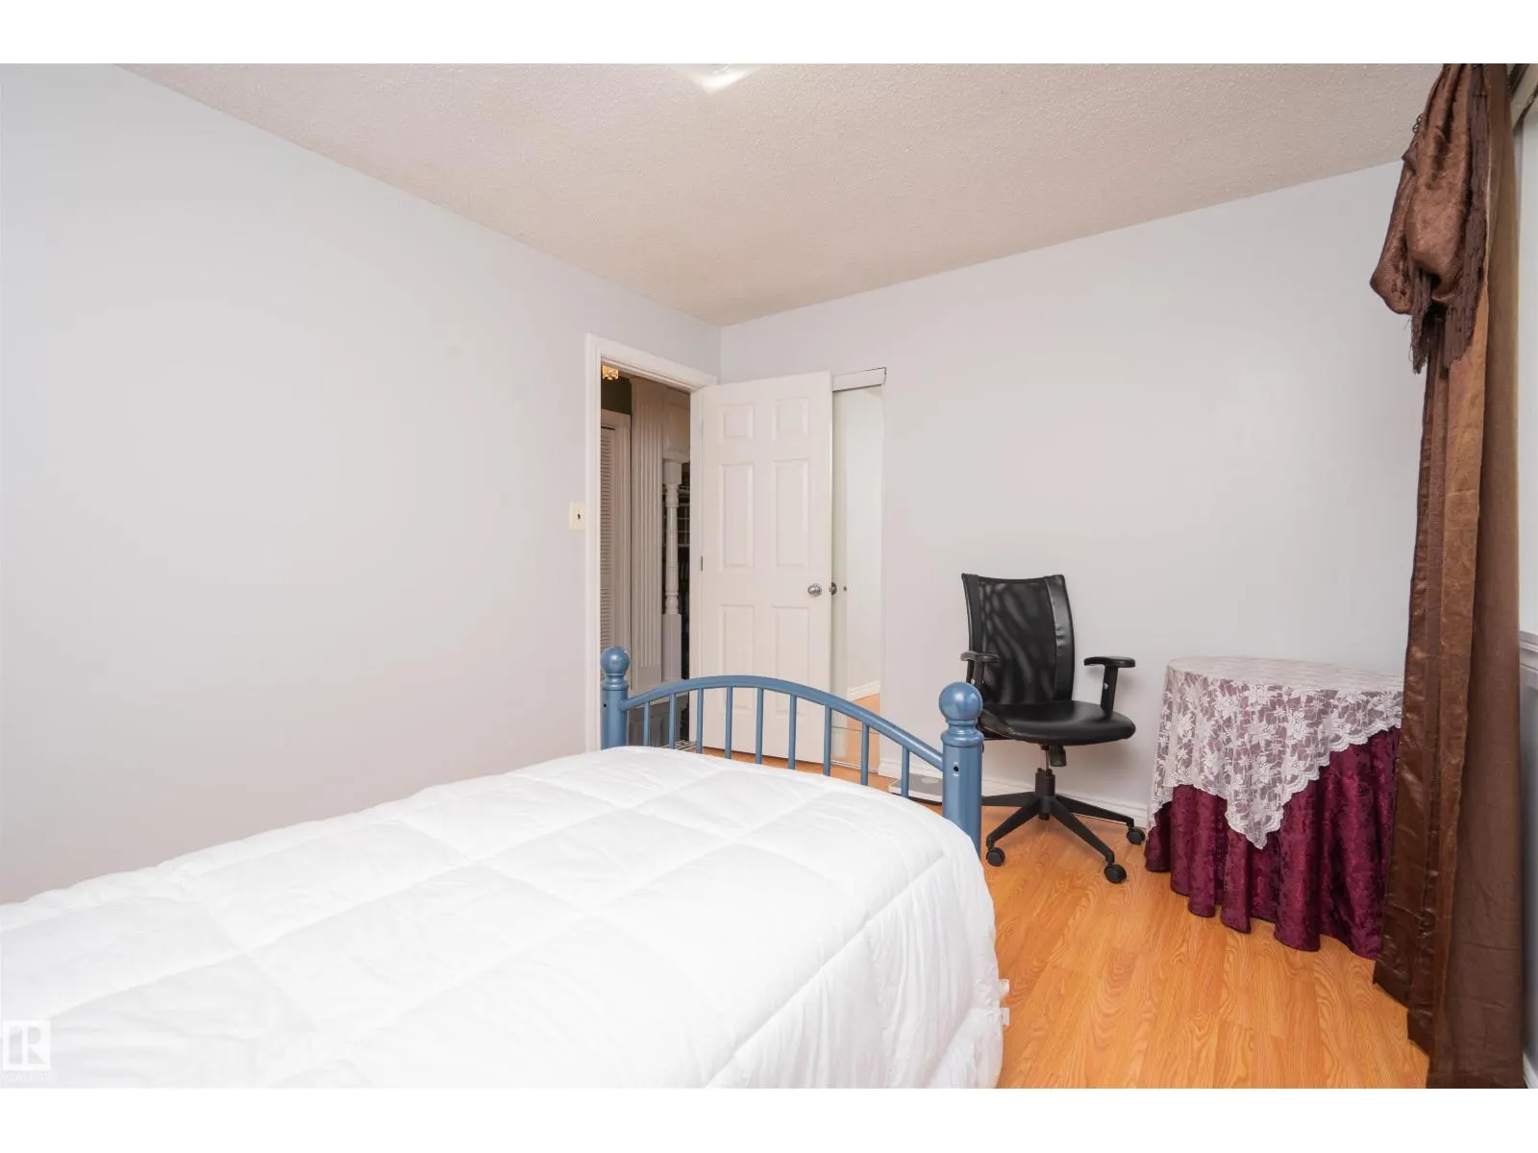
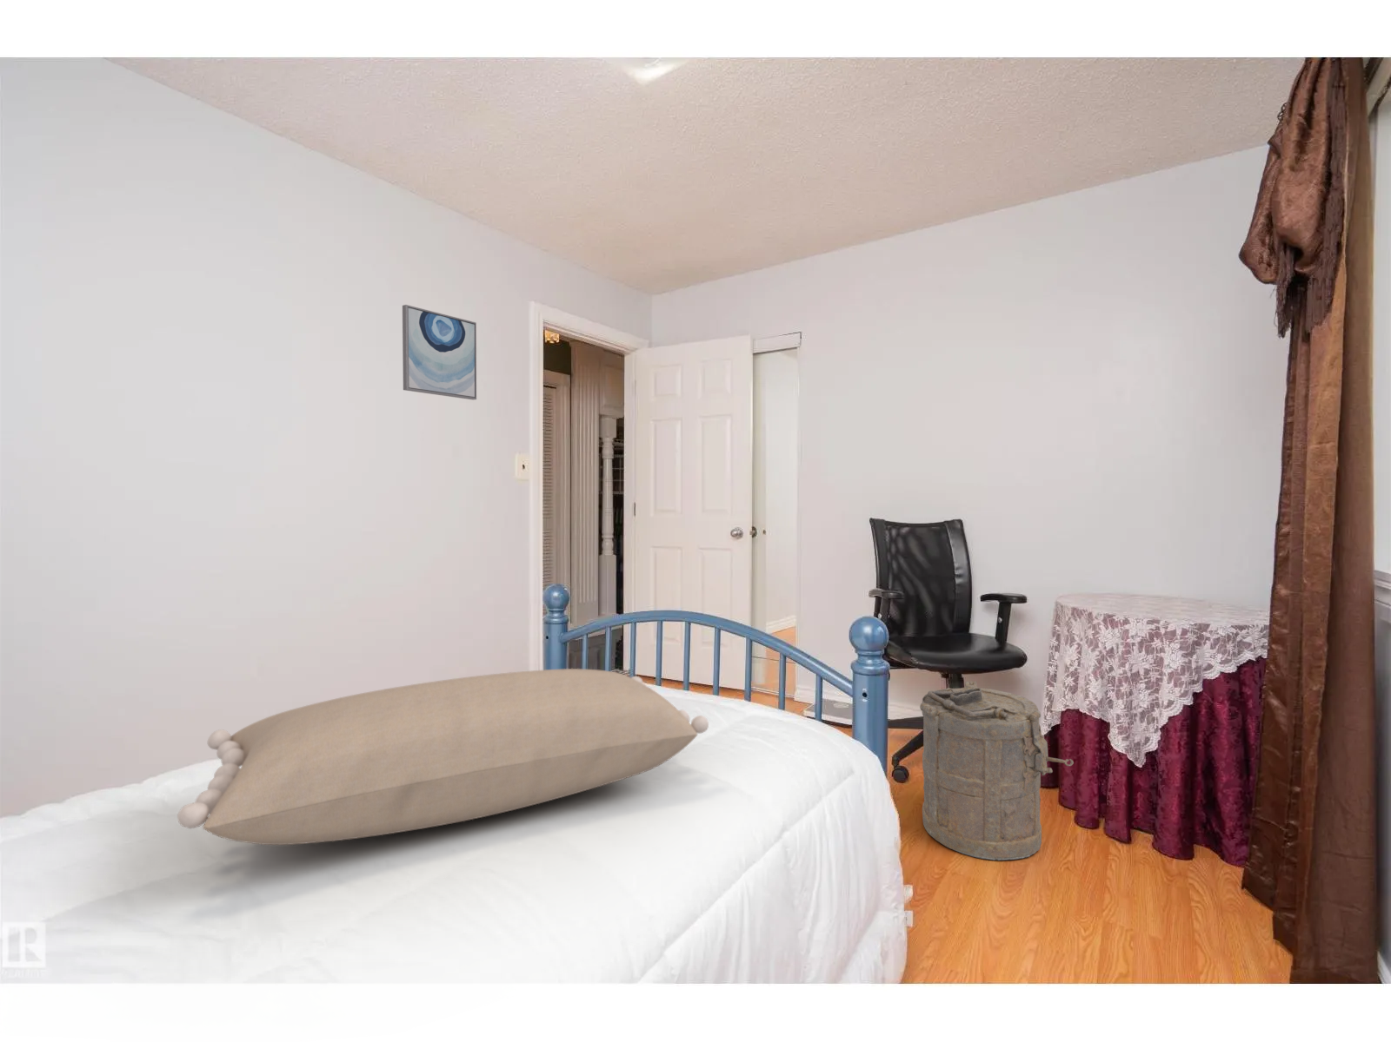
+ wall art (440, 355)
+ pillow (470, 738)
+ laundry hamper (981, 759)
